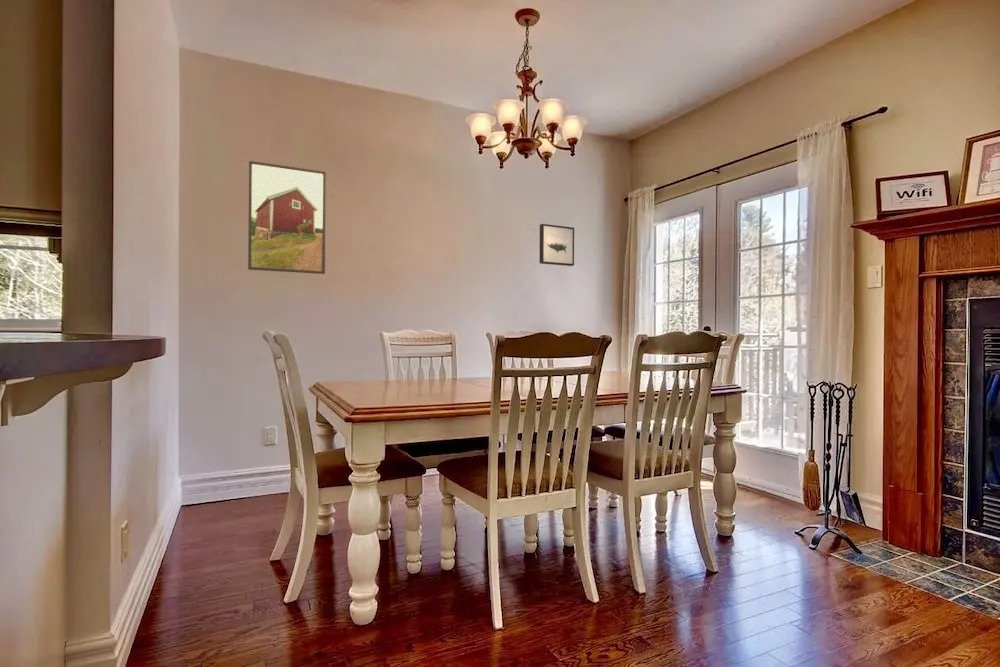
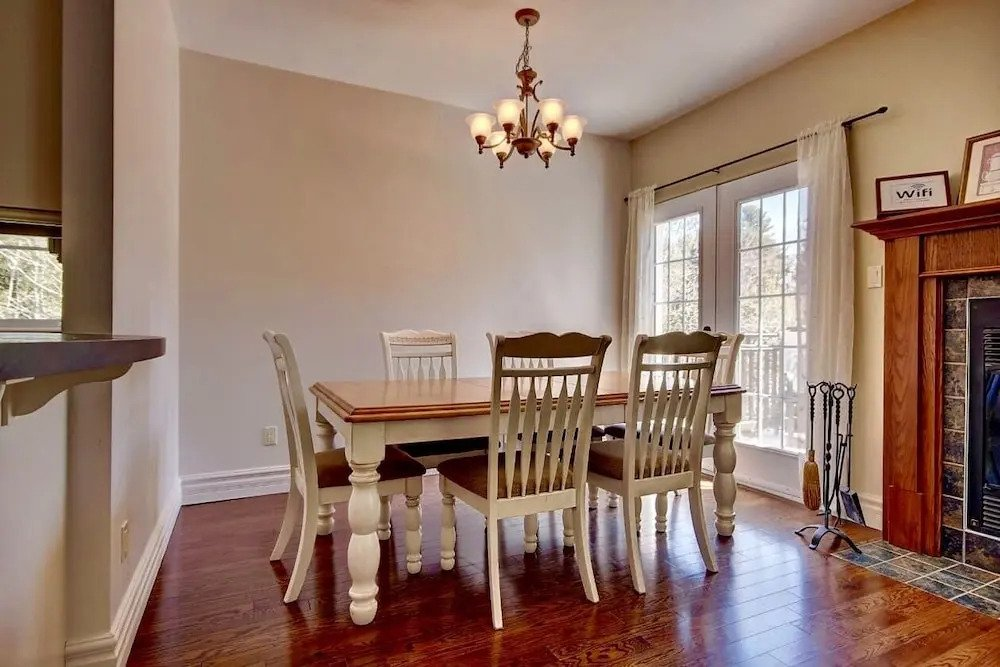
- wall art (557, 245)
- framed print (288, 219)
